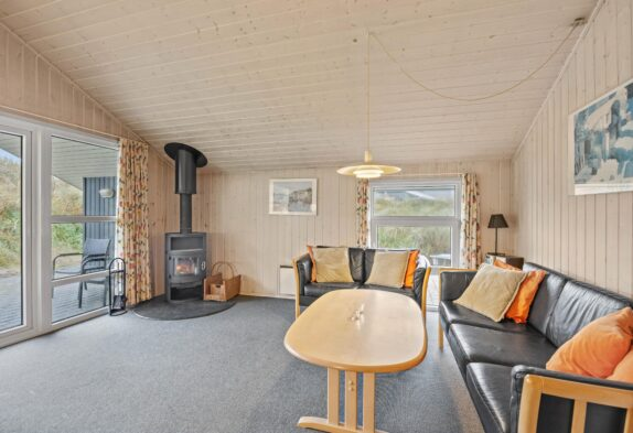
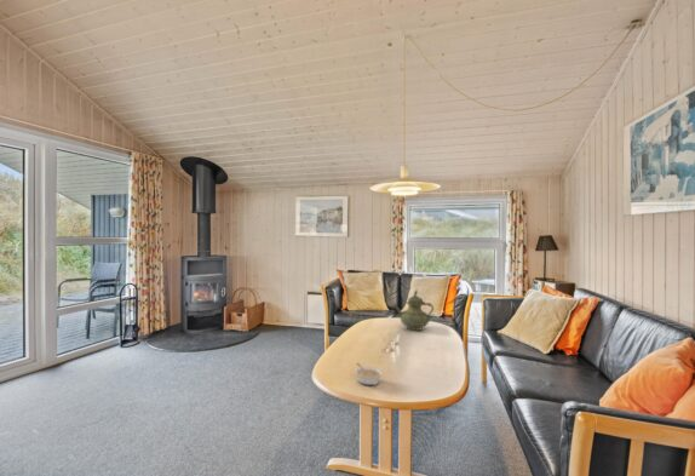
+ teapot (412, 309)
+ legume (367, 374)
